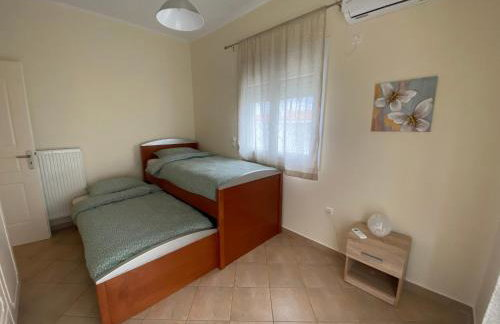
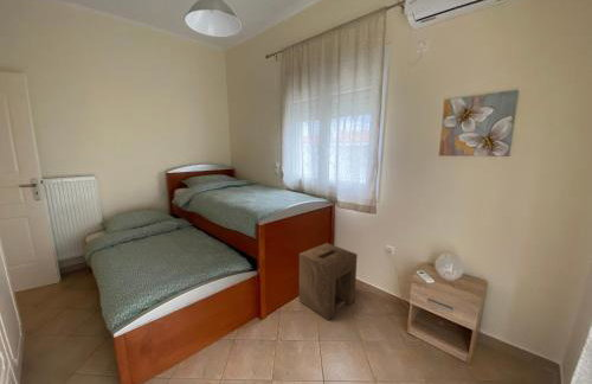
+ stool (327, 277)
